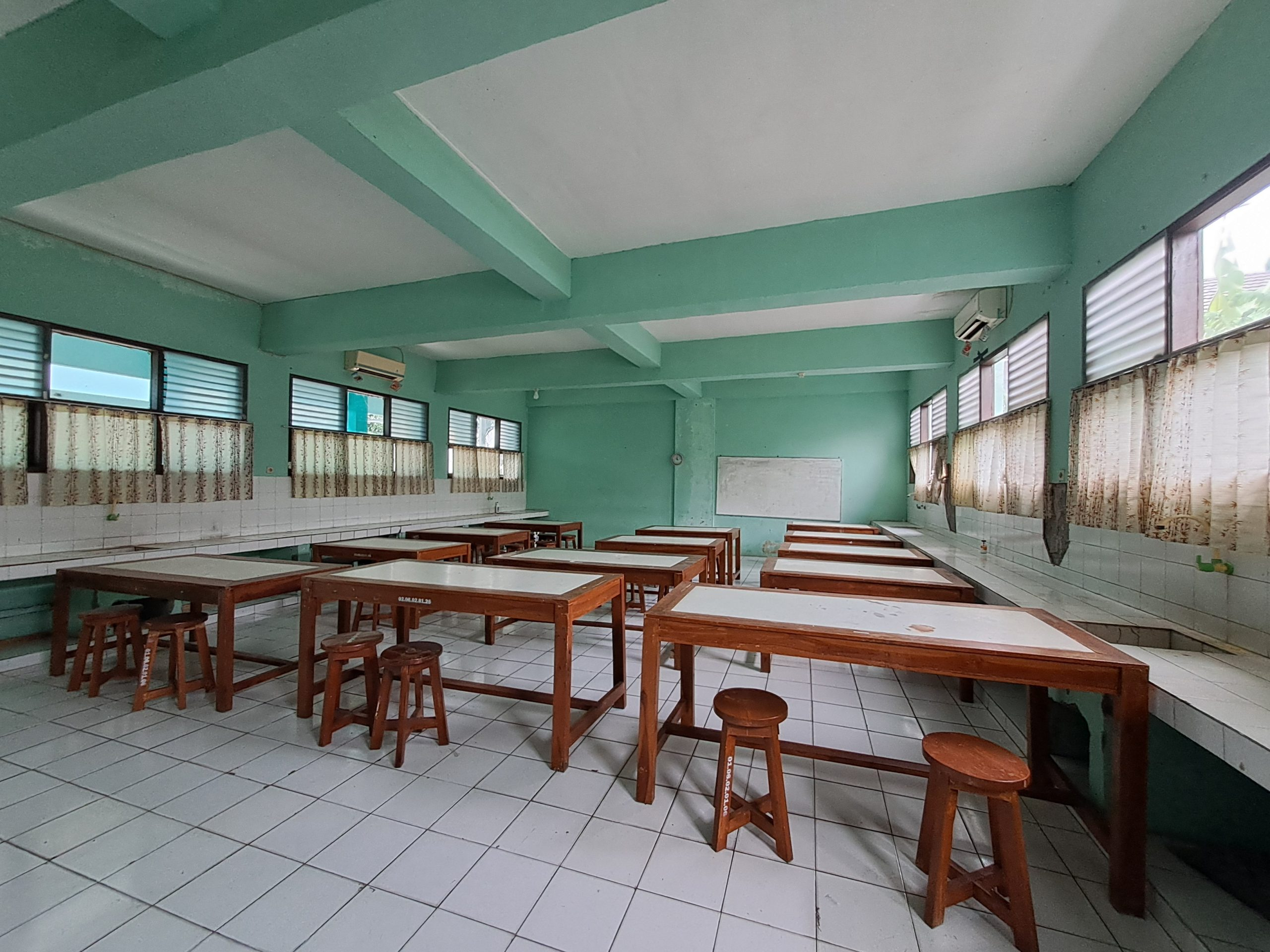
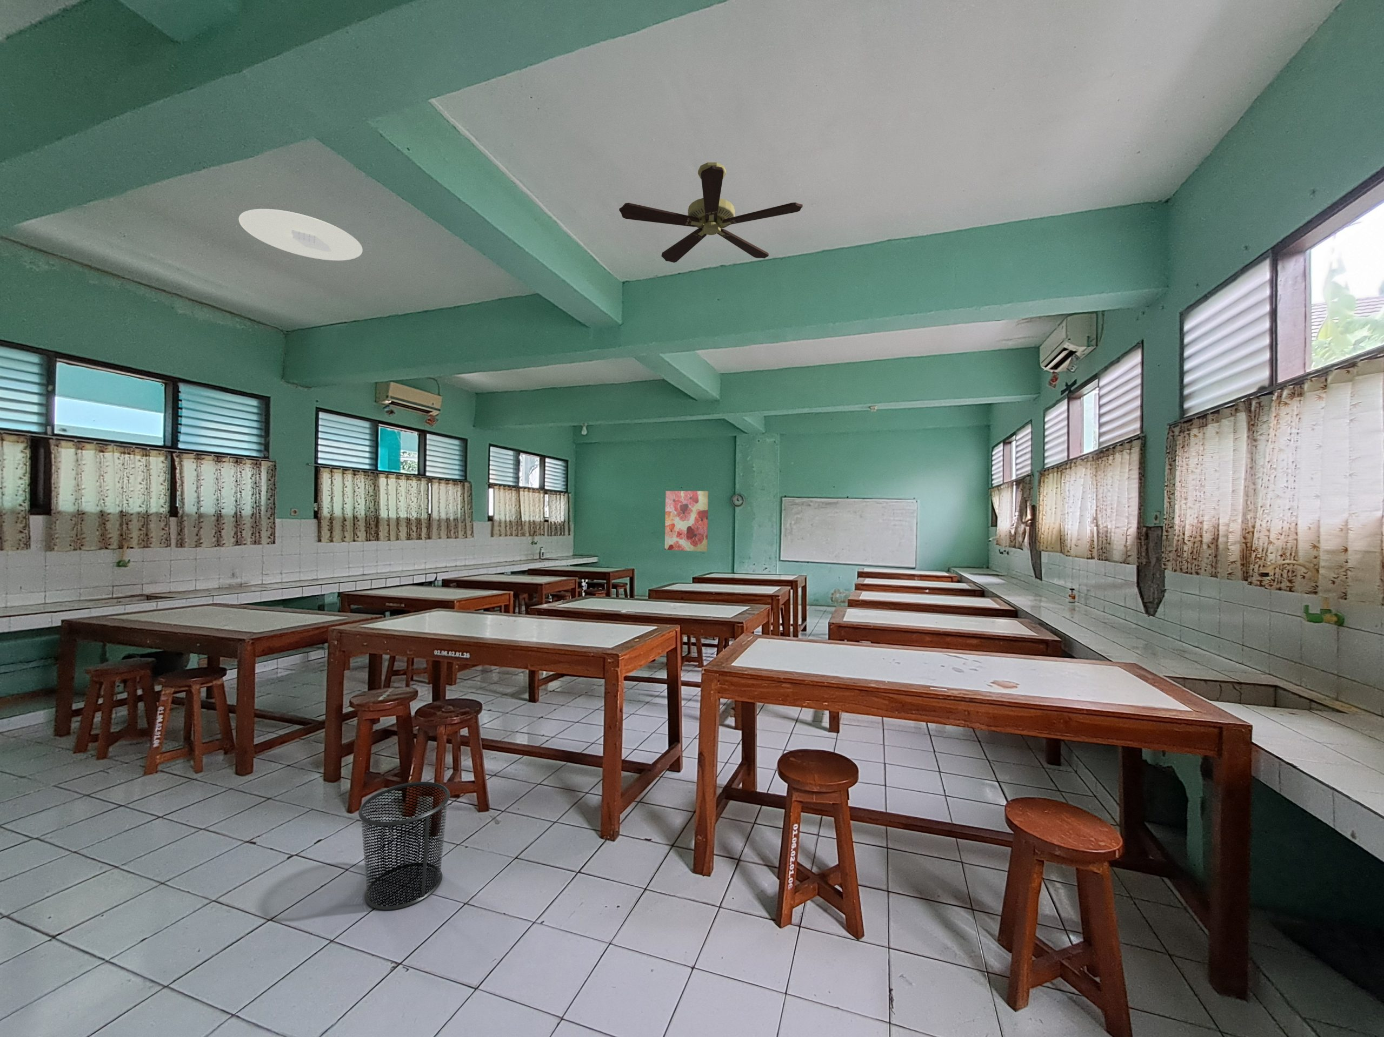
+ ceiling fan (709, 197)
+ ceiling light (304, 232)
+ waste bin (405, 843)
+ wall art (687, 521)
